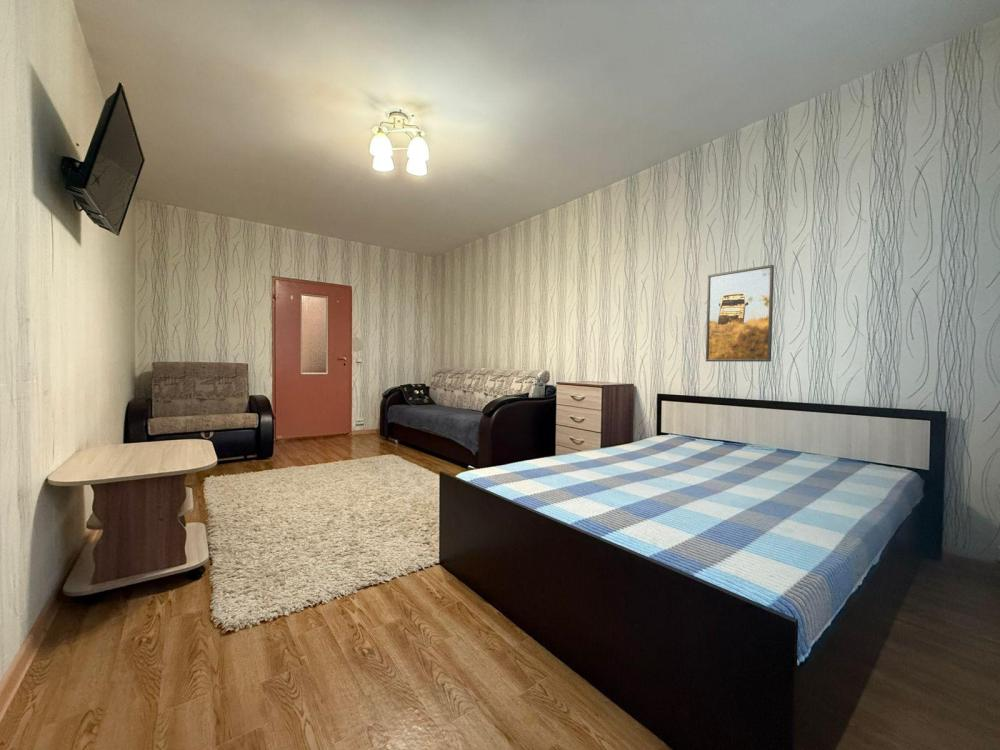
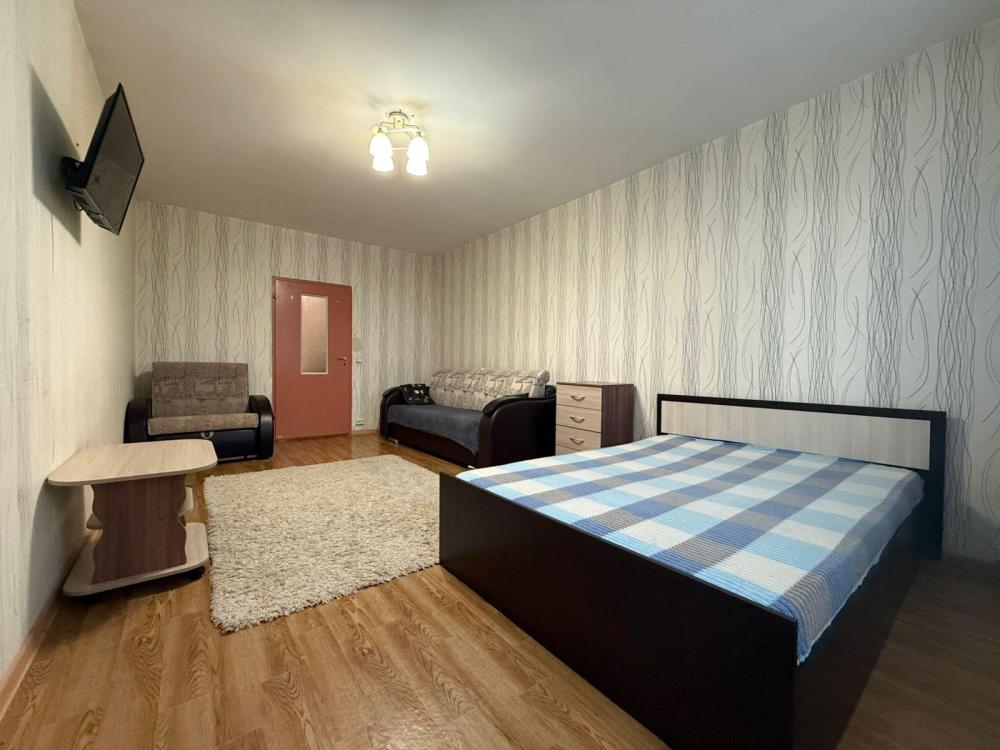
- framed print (737, 316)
